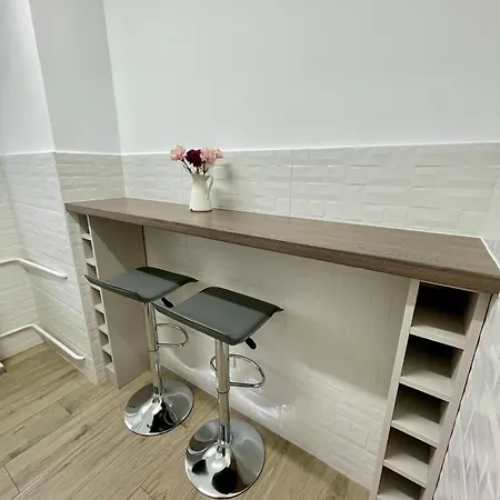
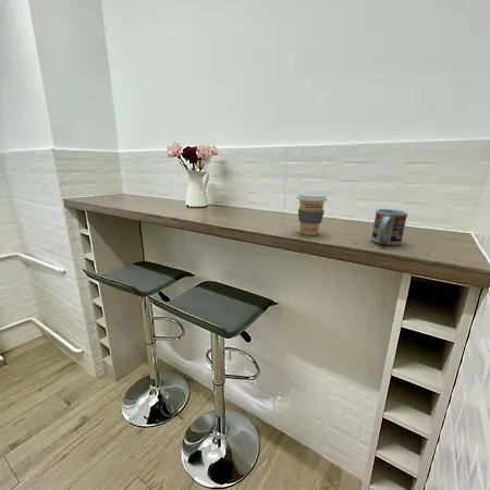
+ cup (388, 228)
+ coffee cup (310, 213)
